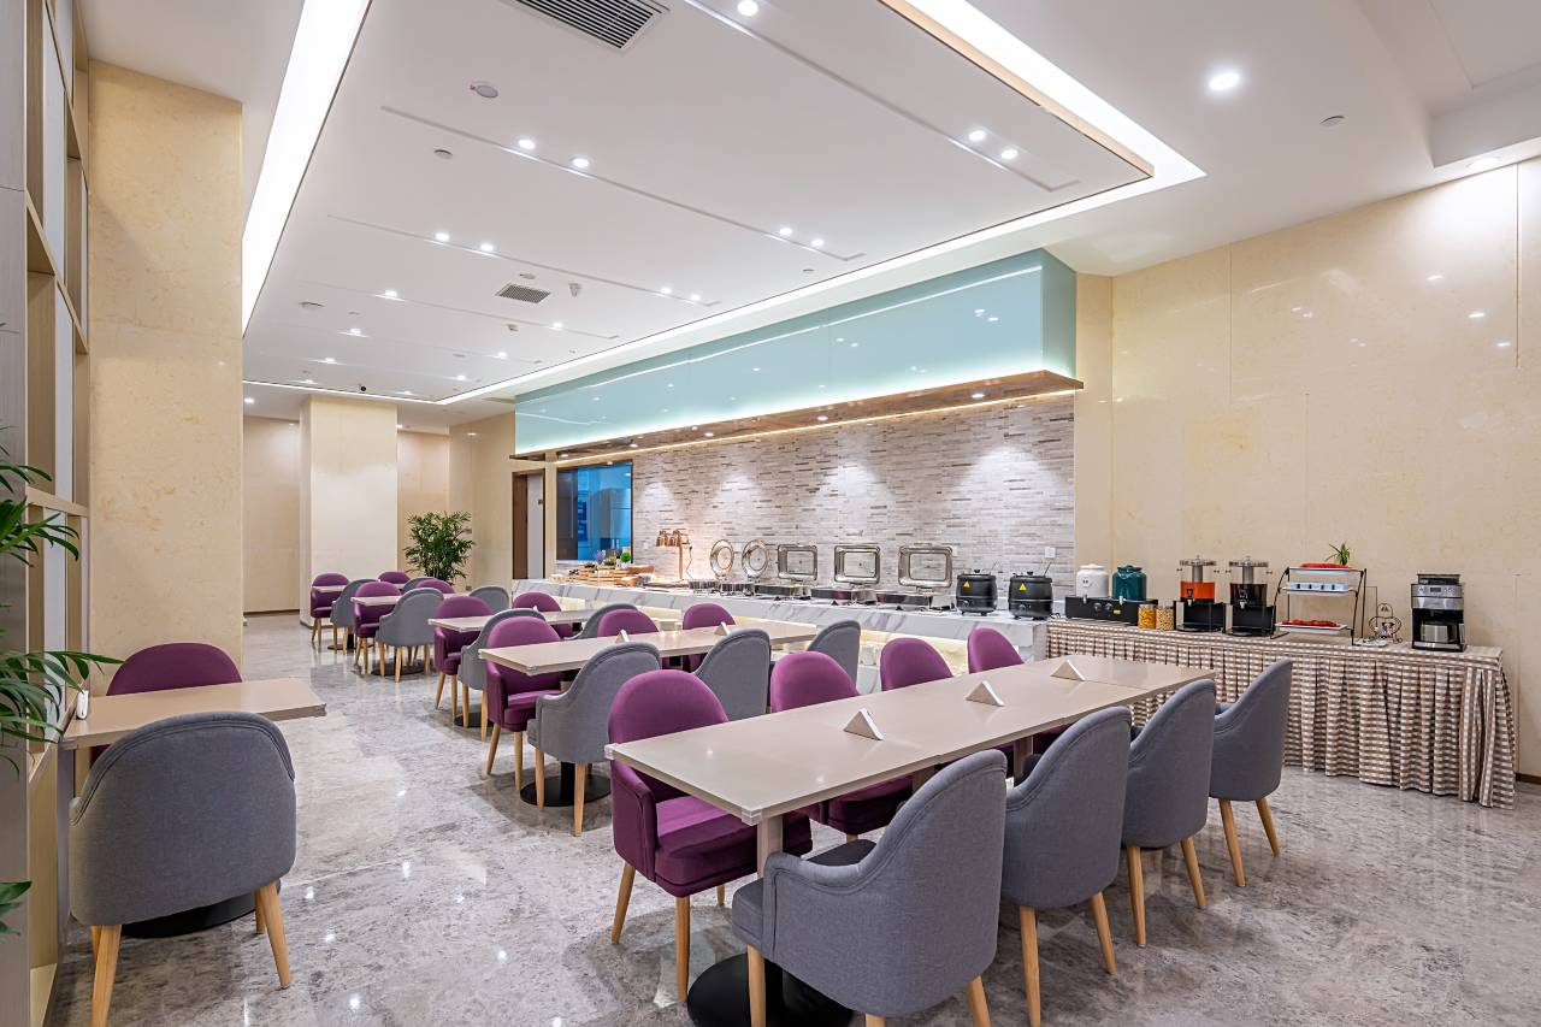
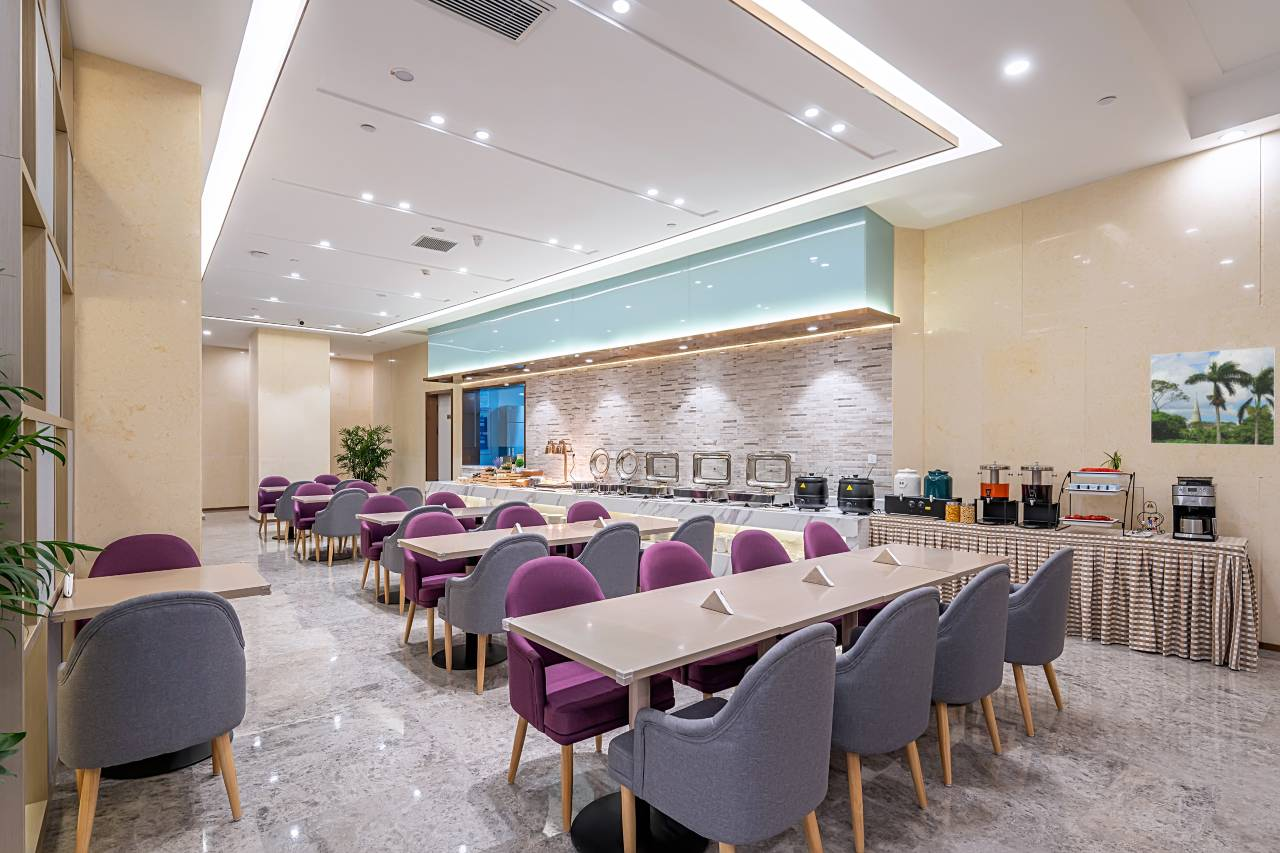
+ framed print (1209, 397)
